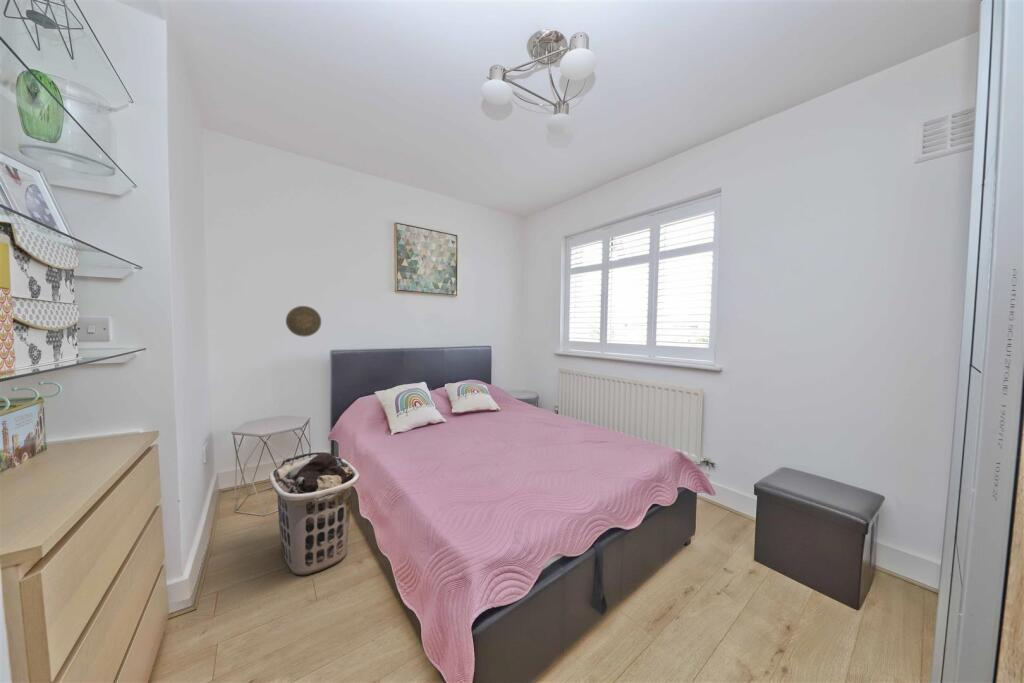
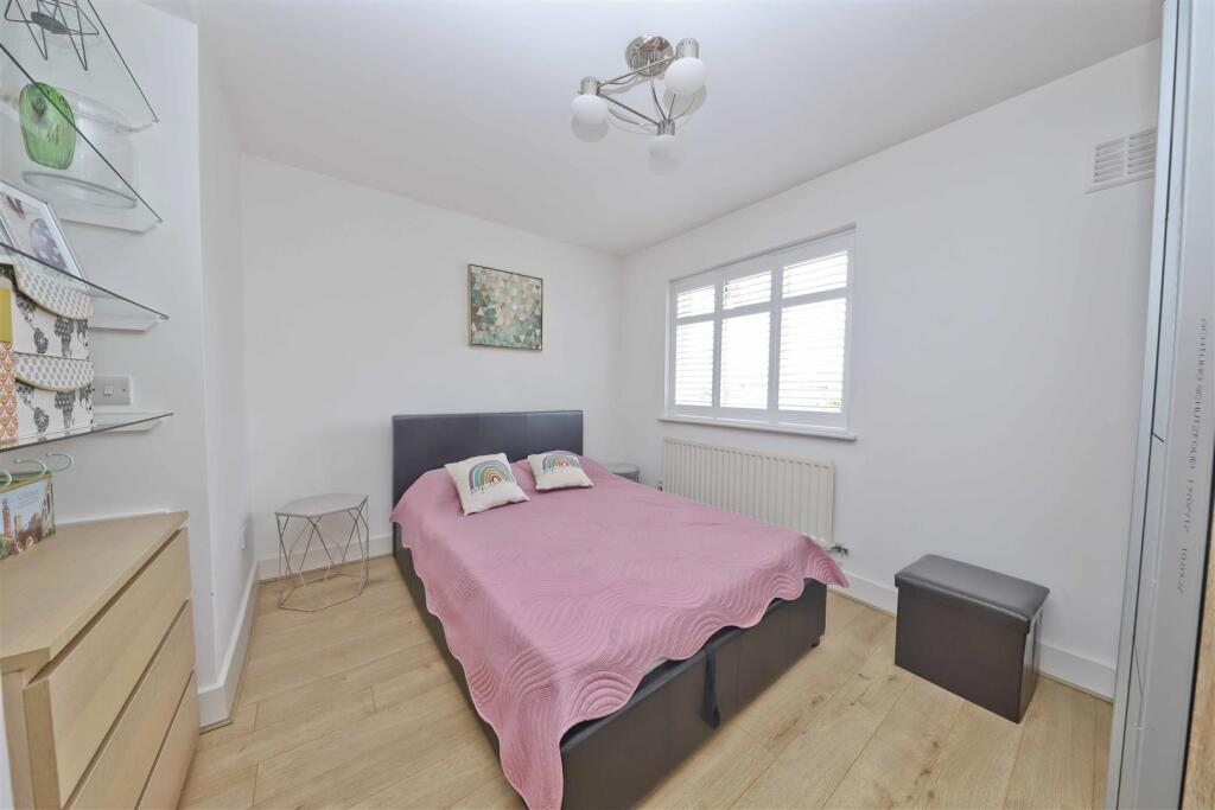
- decorative plate (304, 321)
- clothes hamper (314, 503)
